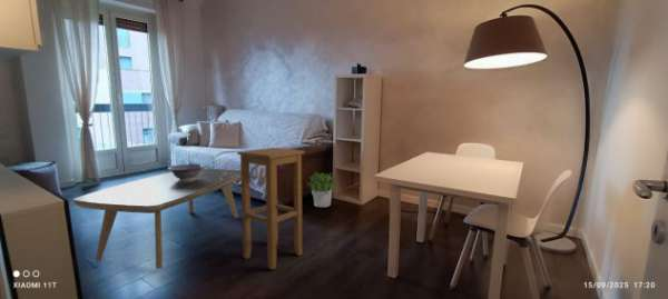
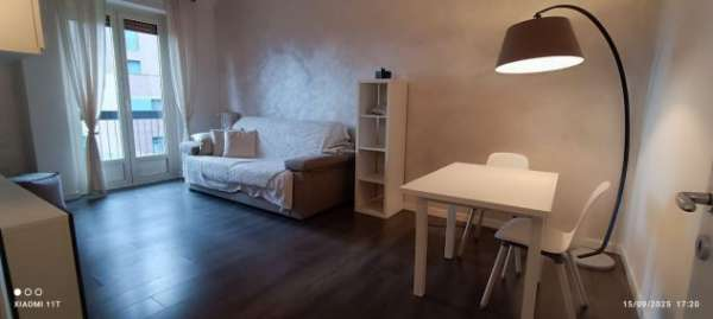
- potted plant (322, 188)
- decorative bowl (187, 172)
- stool (272, 205)
- coffee table (174, 206)
